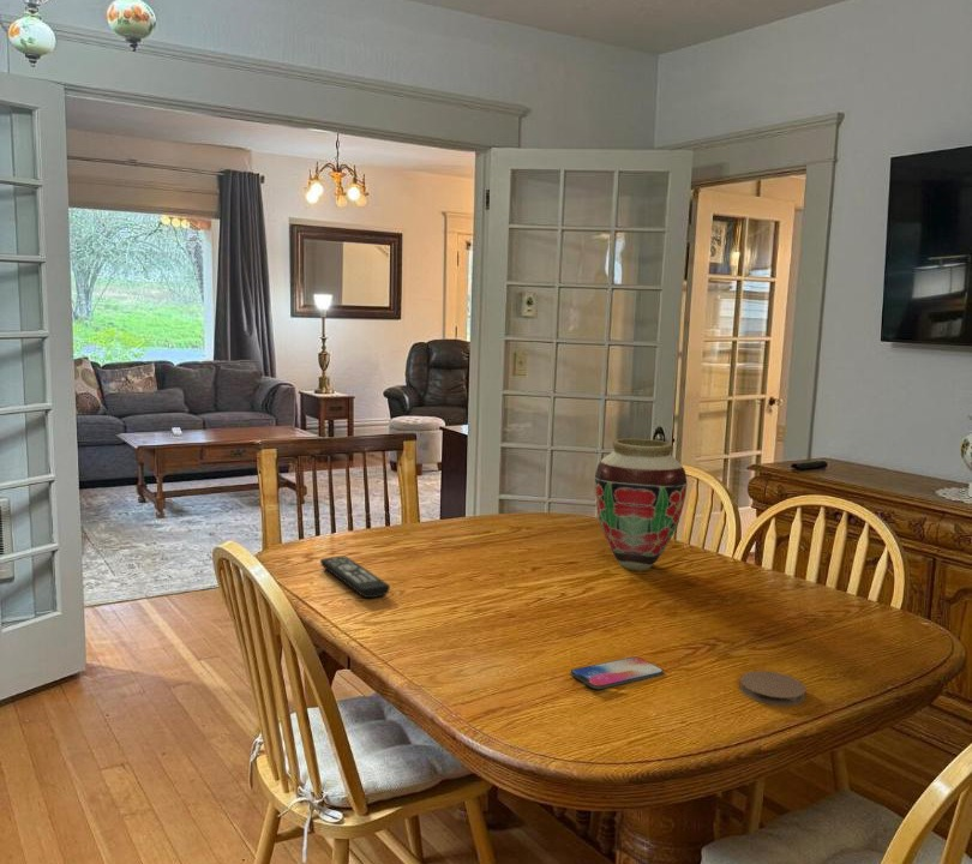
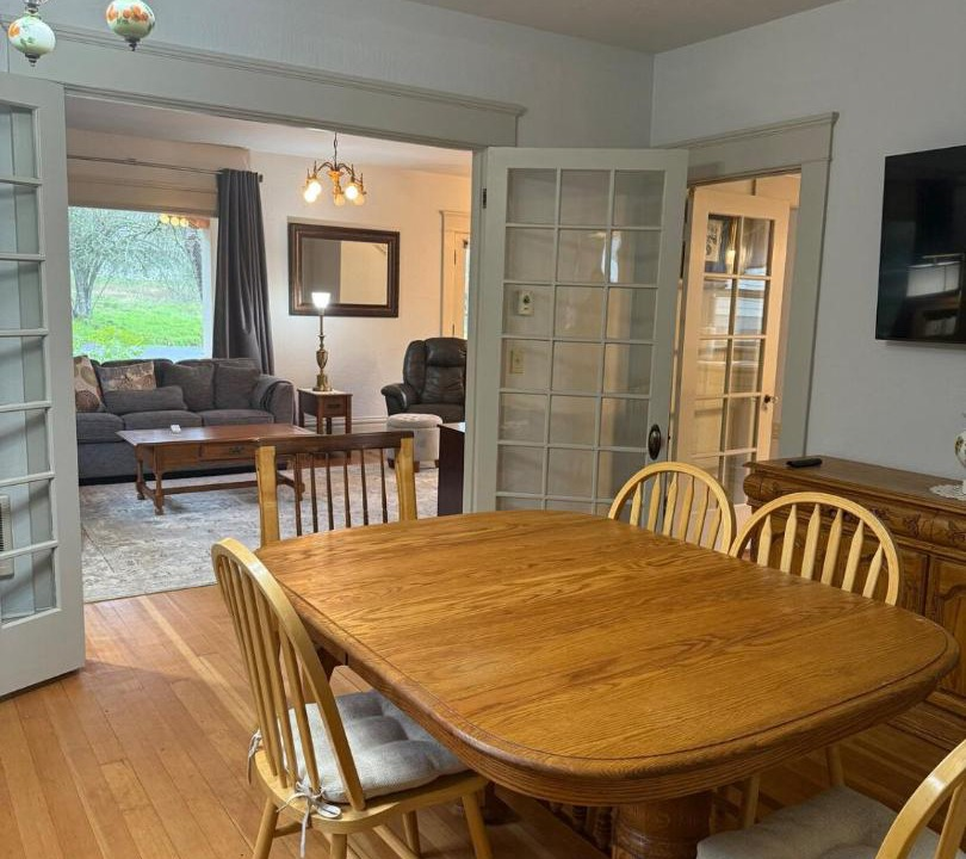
- vase (638, 505)
- smartphone (617, 672)
- coaster (772, 688)
- remote control (353, 575)
